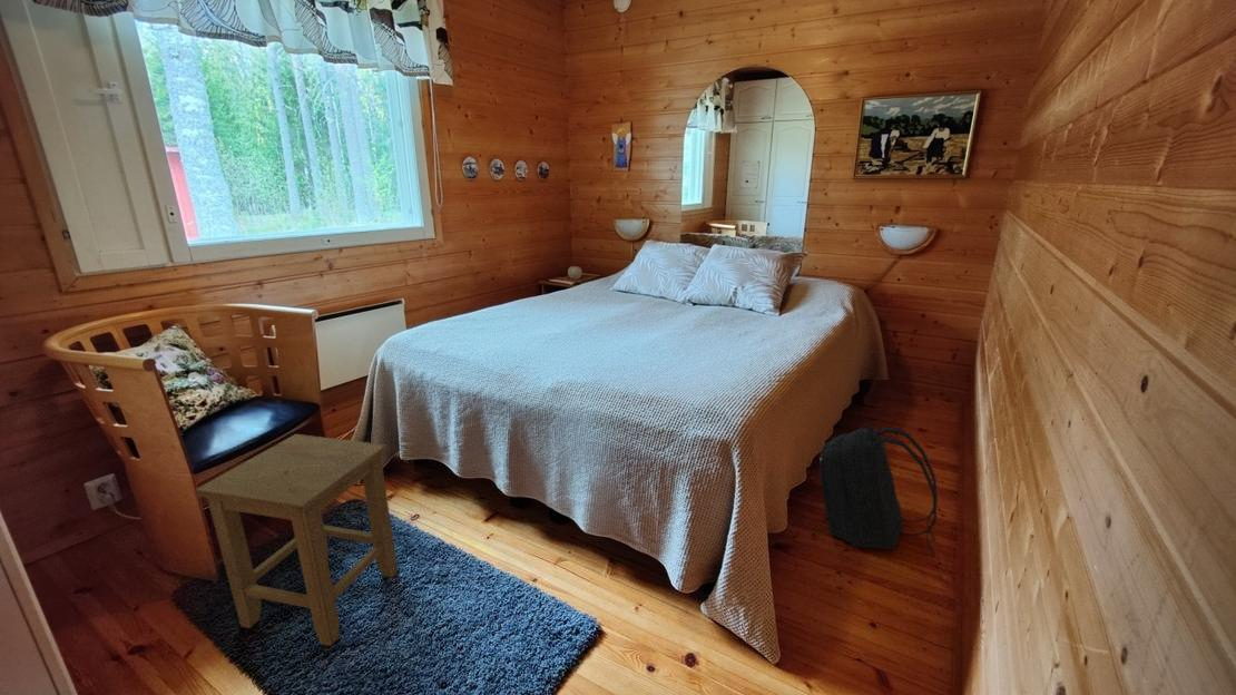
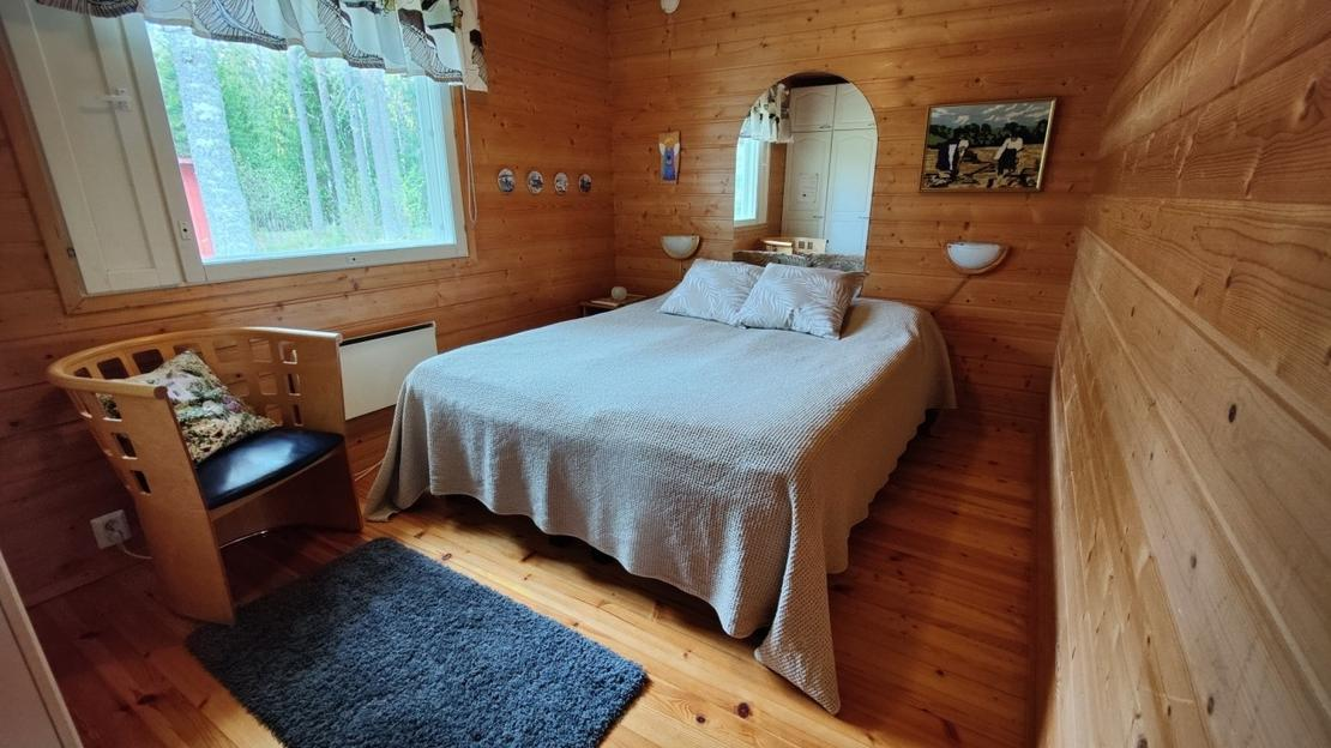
- backpack (880, 480)
- stool (312, 534)
